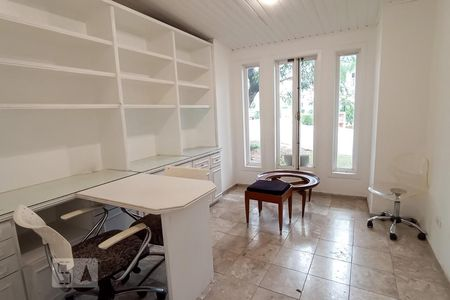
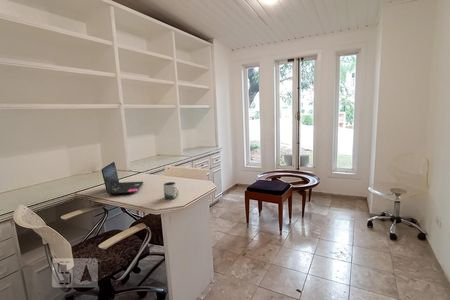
+ laptop (124, 182)
+ mug (172, 190)
